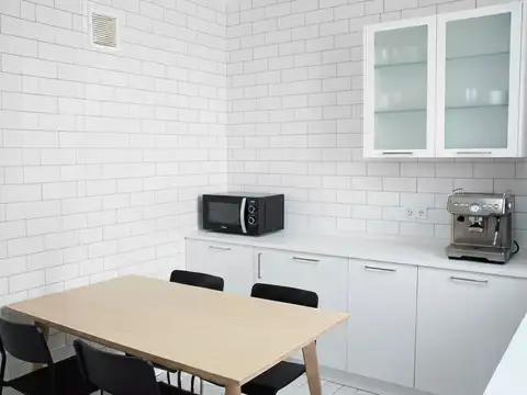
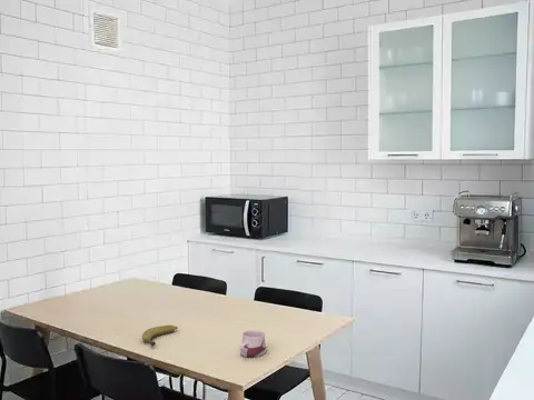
+ fruit (161, 333)
+ mug (251, 343)
